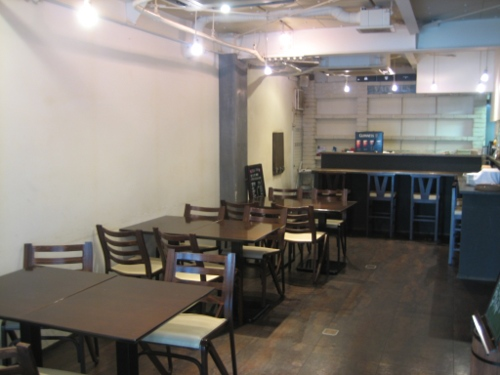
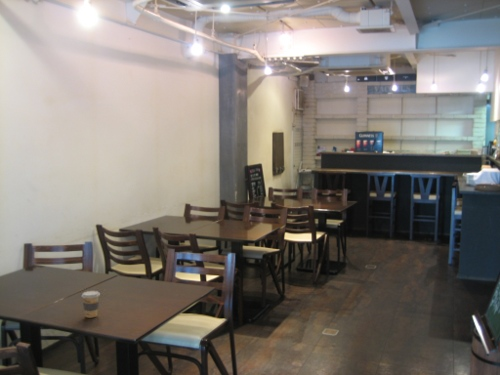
+ coffee cup (91, 304)
